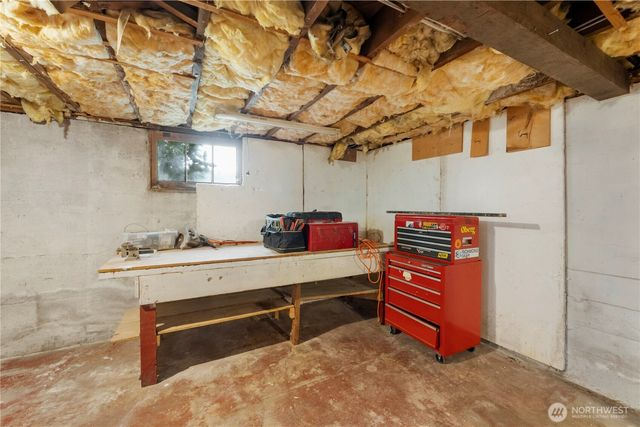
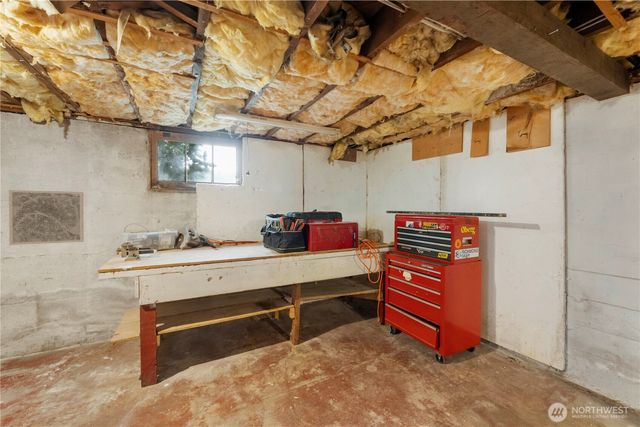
+ wall art (48, 217)
